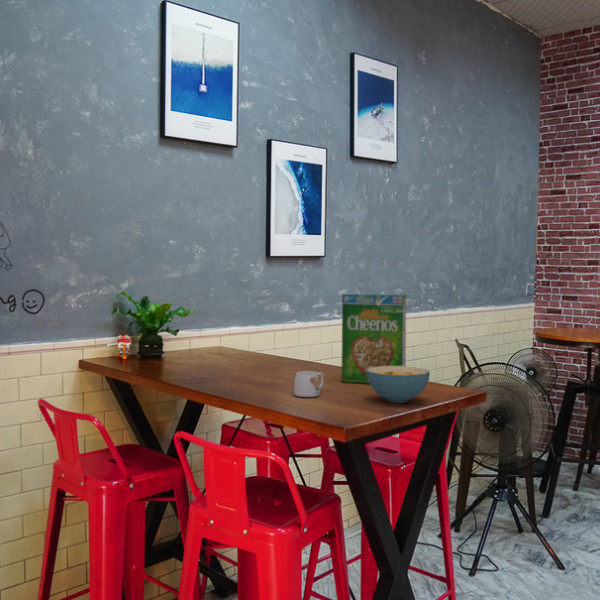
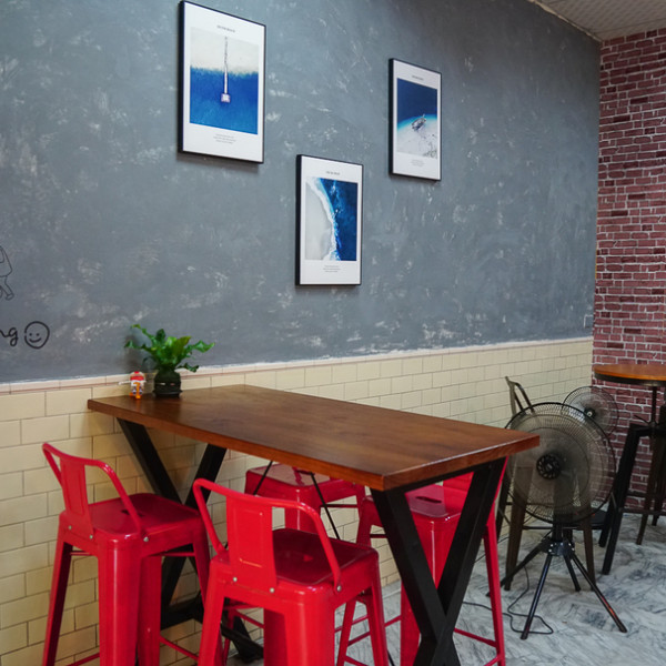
- cereal bowl (397, 385)
- mug (310, 383)
- cereal box (373, 338)
